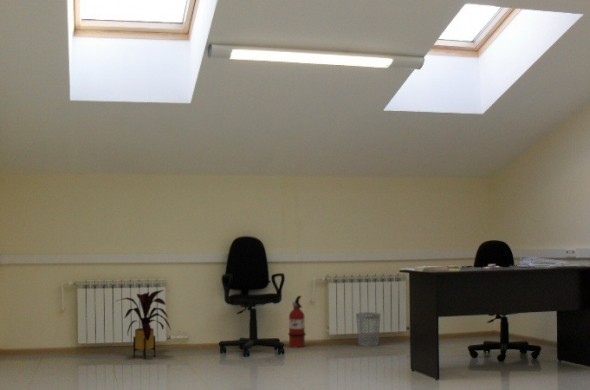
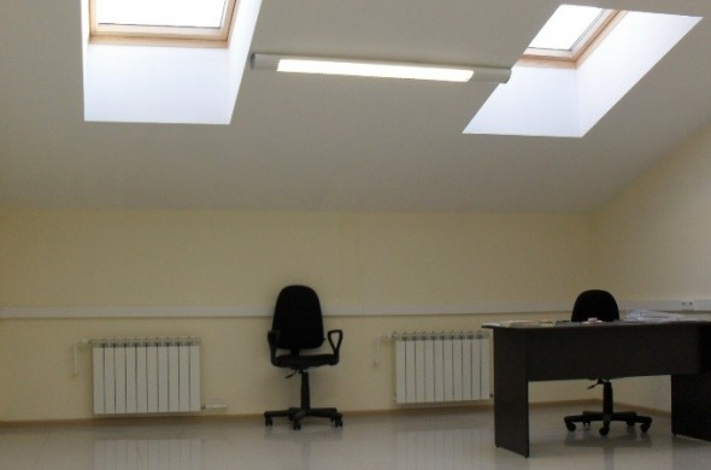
- house plant (143, 323)
- wastebasket (368, 329)
- fire extinguisher (297, 320)
